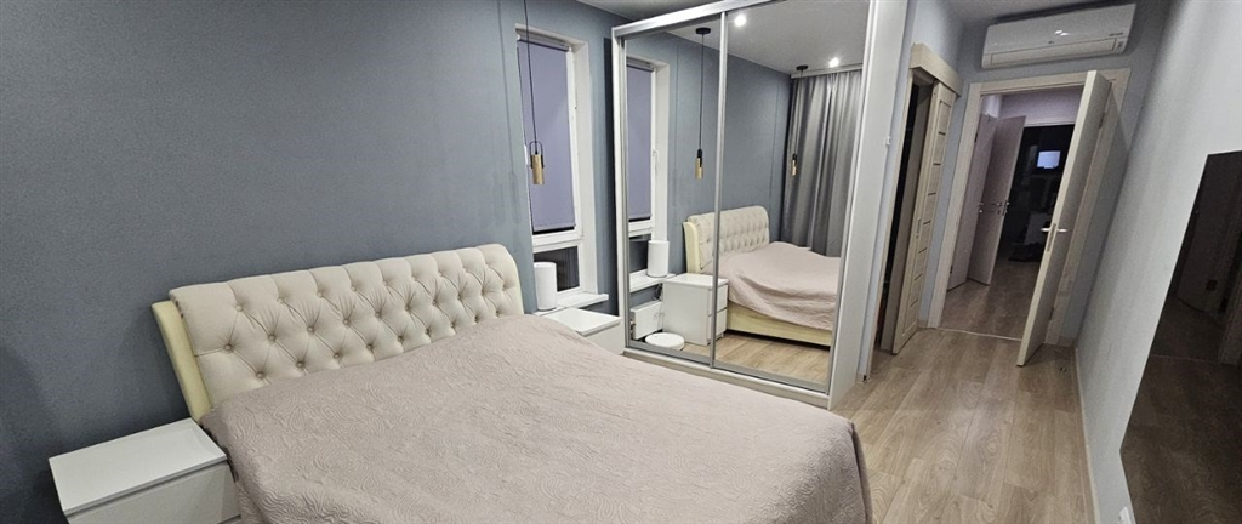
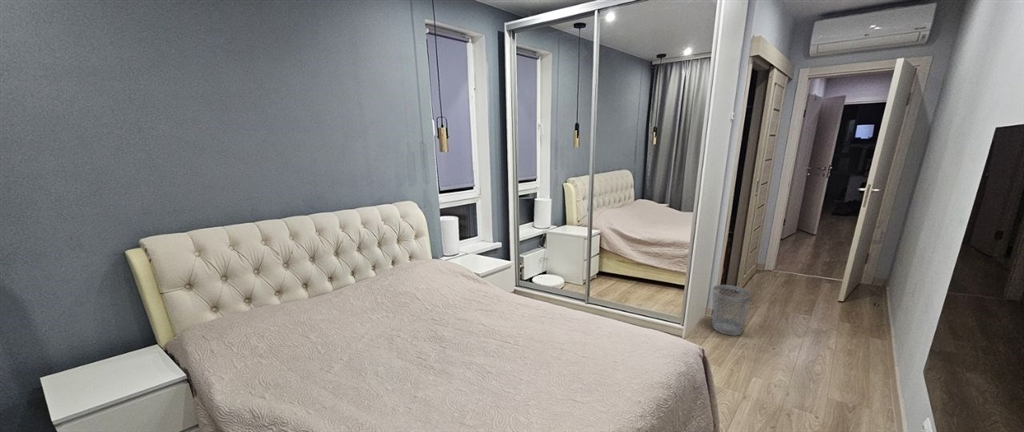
+ wastebasket (728, 310)
